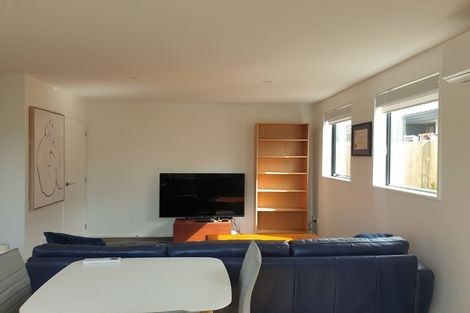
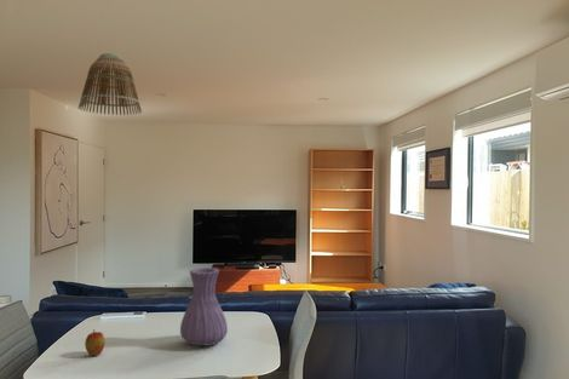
+ vase (203, 306)
+ apple (94, 341)
+ lamp shade (109, 82)
